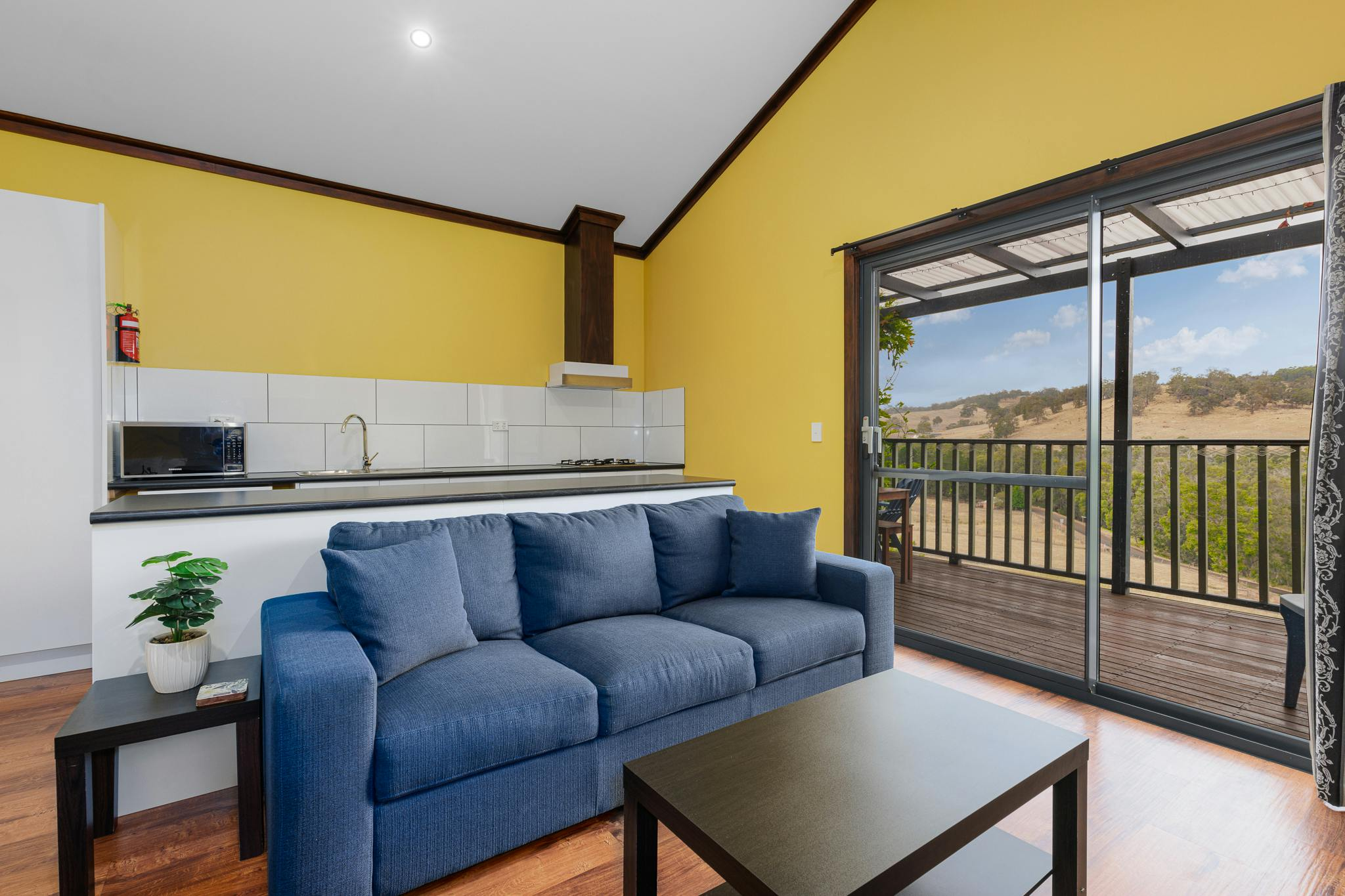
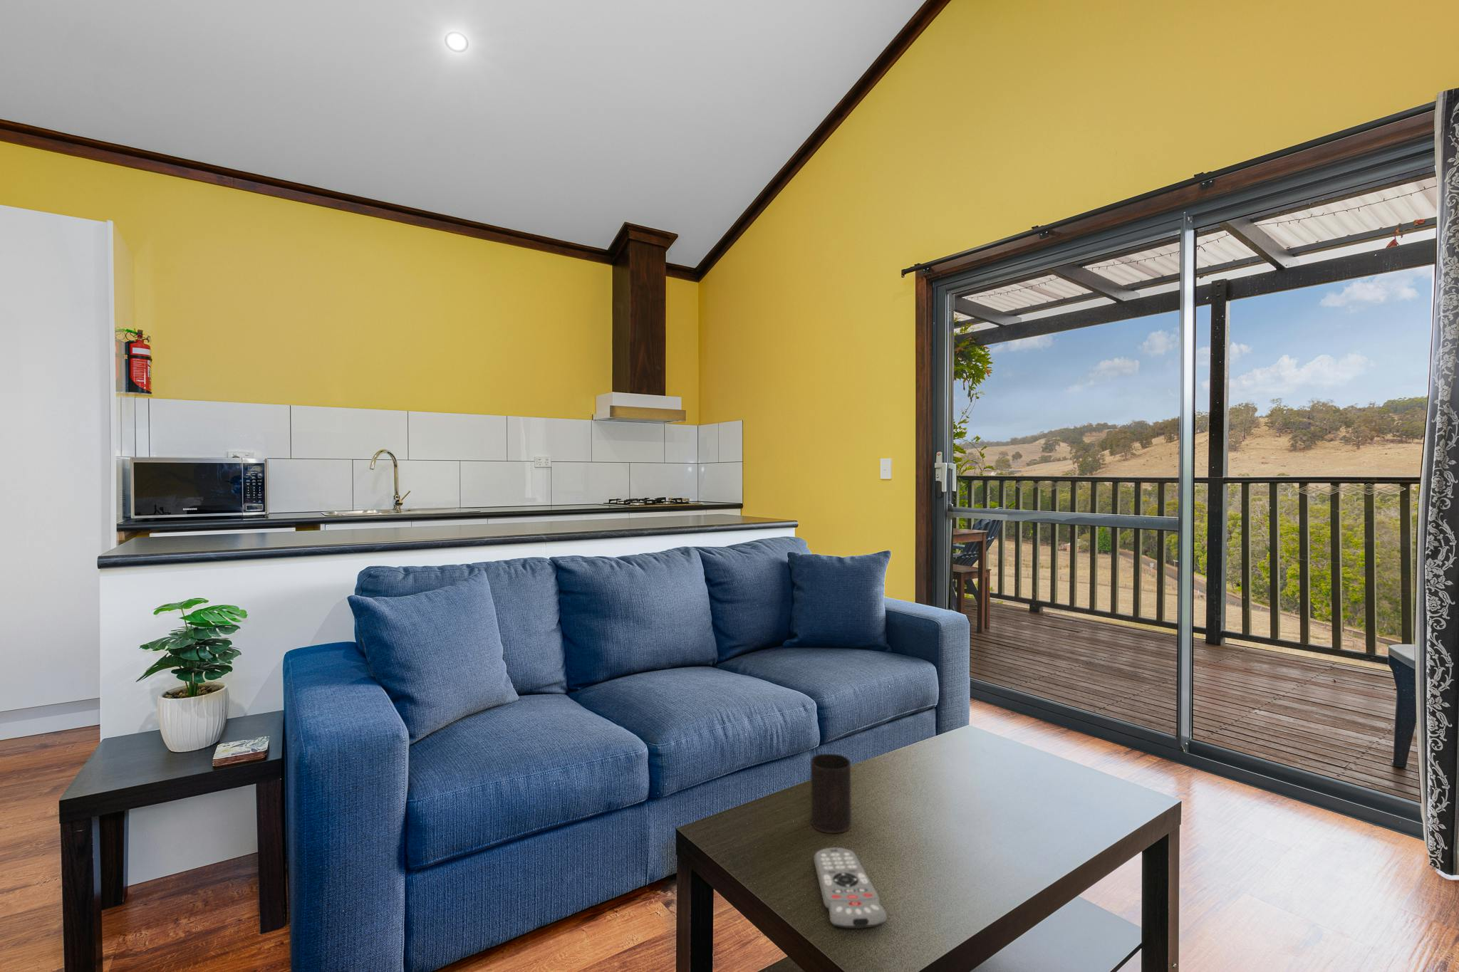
+ remote control (845, 884)
+ cup (831, 792)
